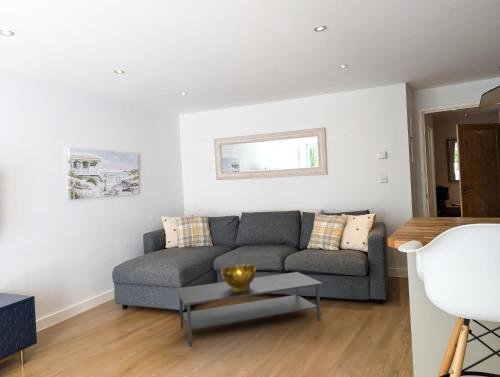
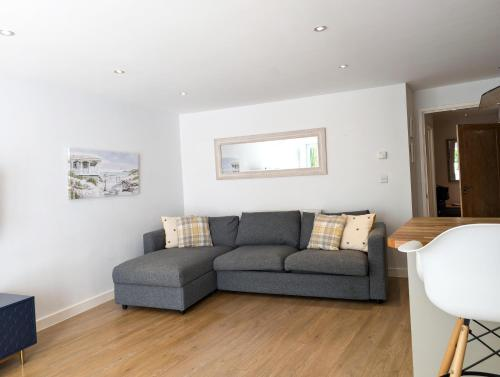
- coffee table (249, 304)
- decorative bowl (239, 277)
